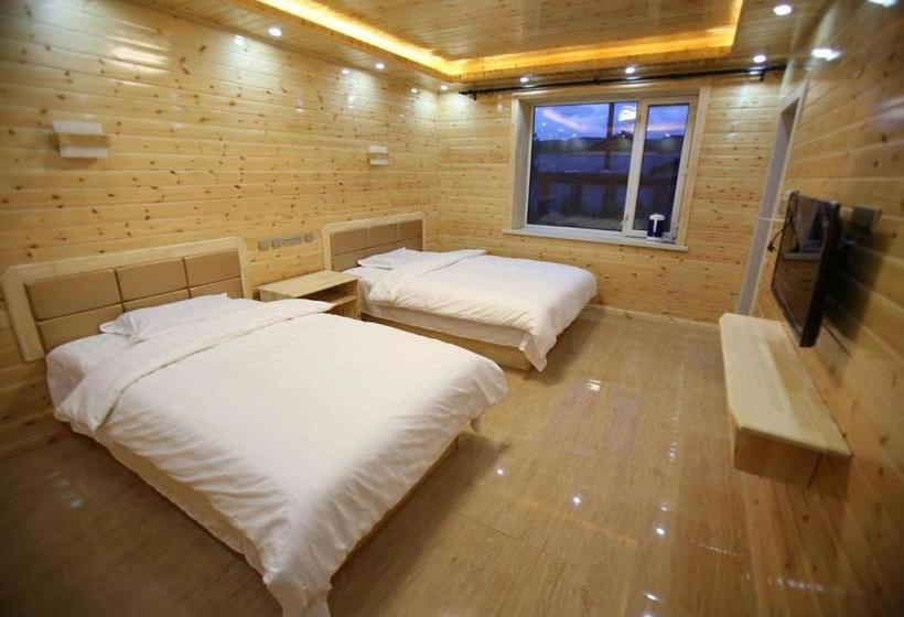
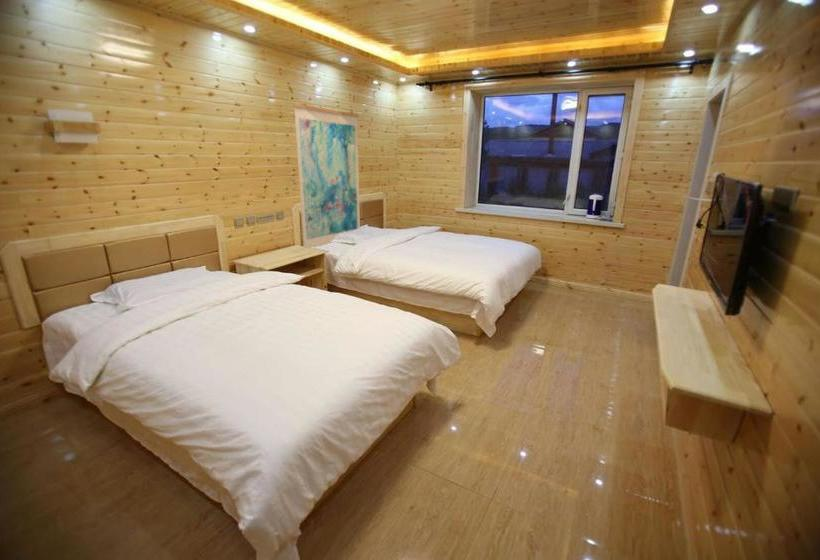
+ wall art (331, 181)
